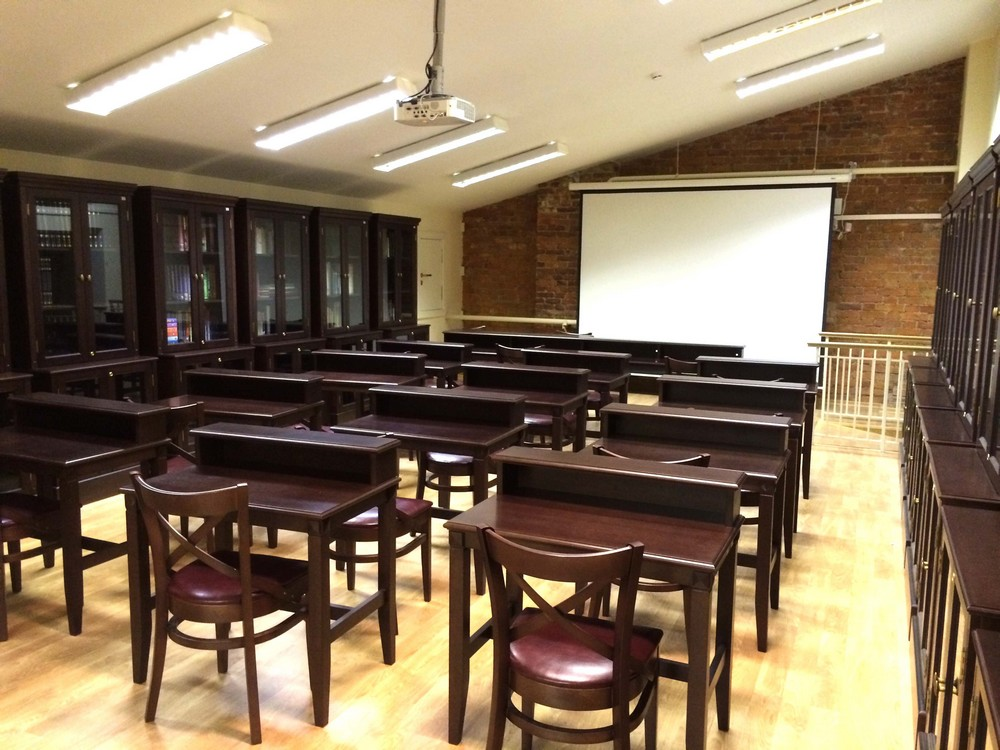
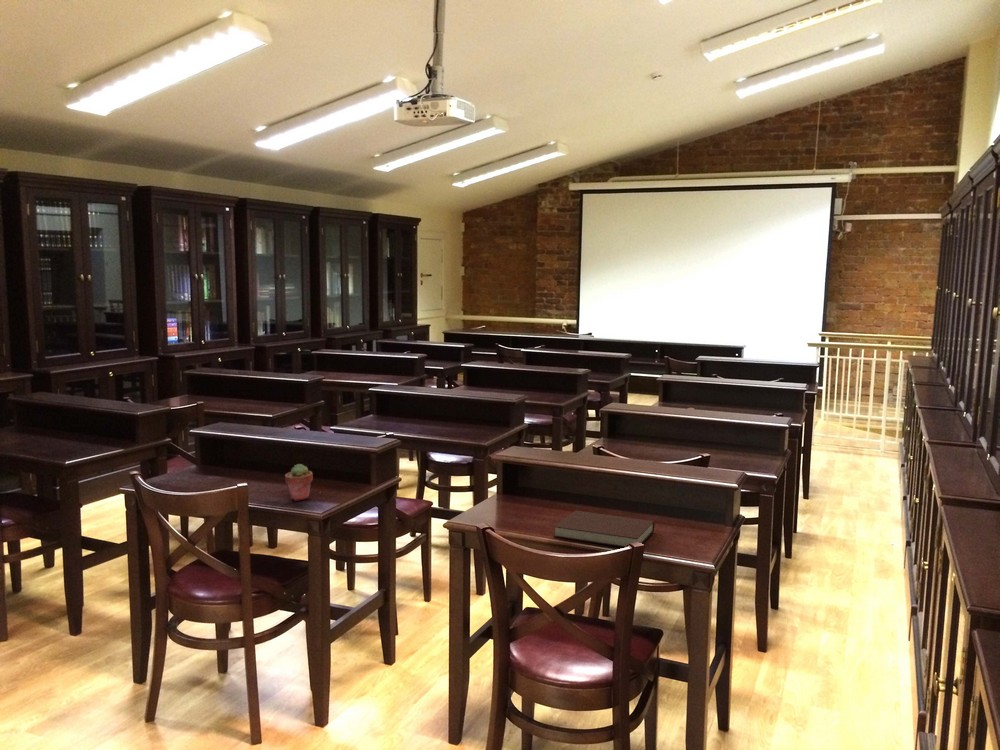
+ notebook (604, 528)
+ potted succulent (299, 480)
